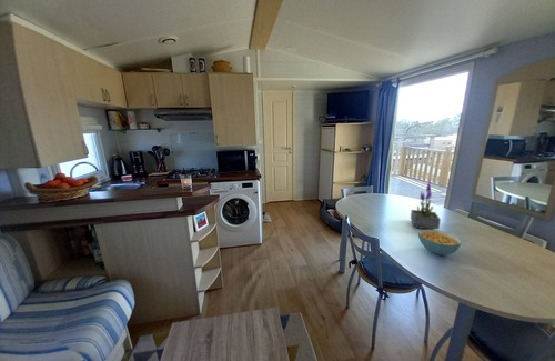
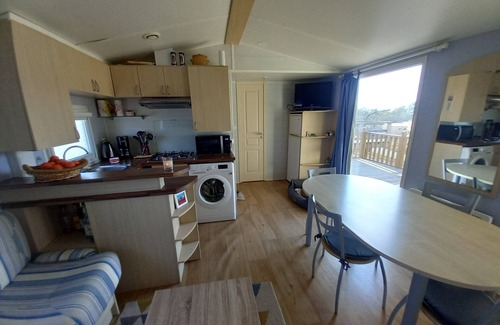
- cereal bowl (437, 244)
- potted plant (426, 202)
